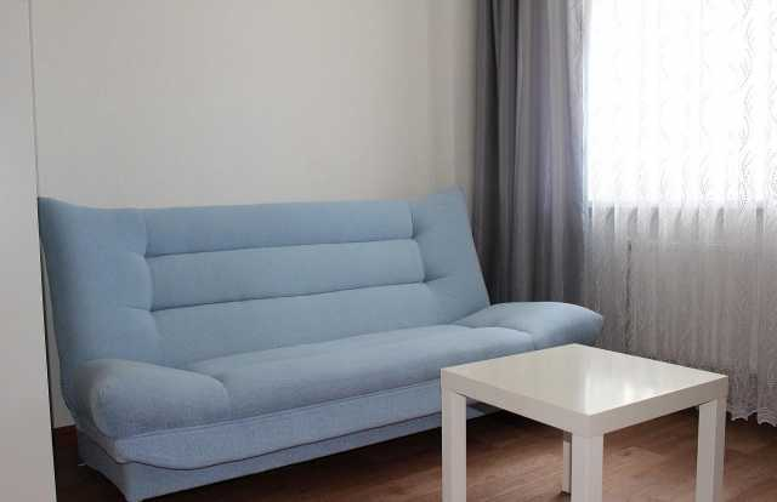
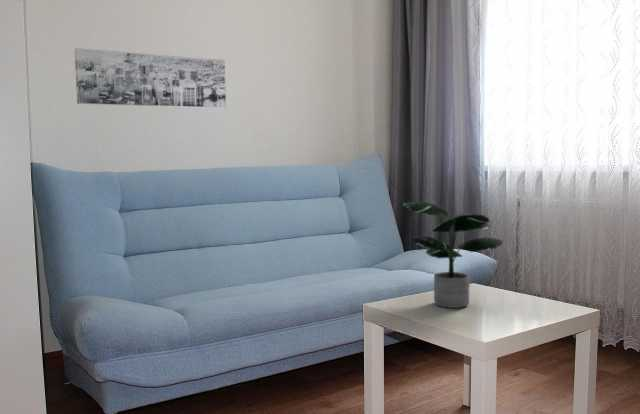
+ potted plant (451, 252)
+ wall art (155, 80)
